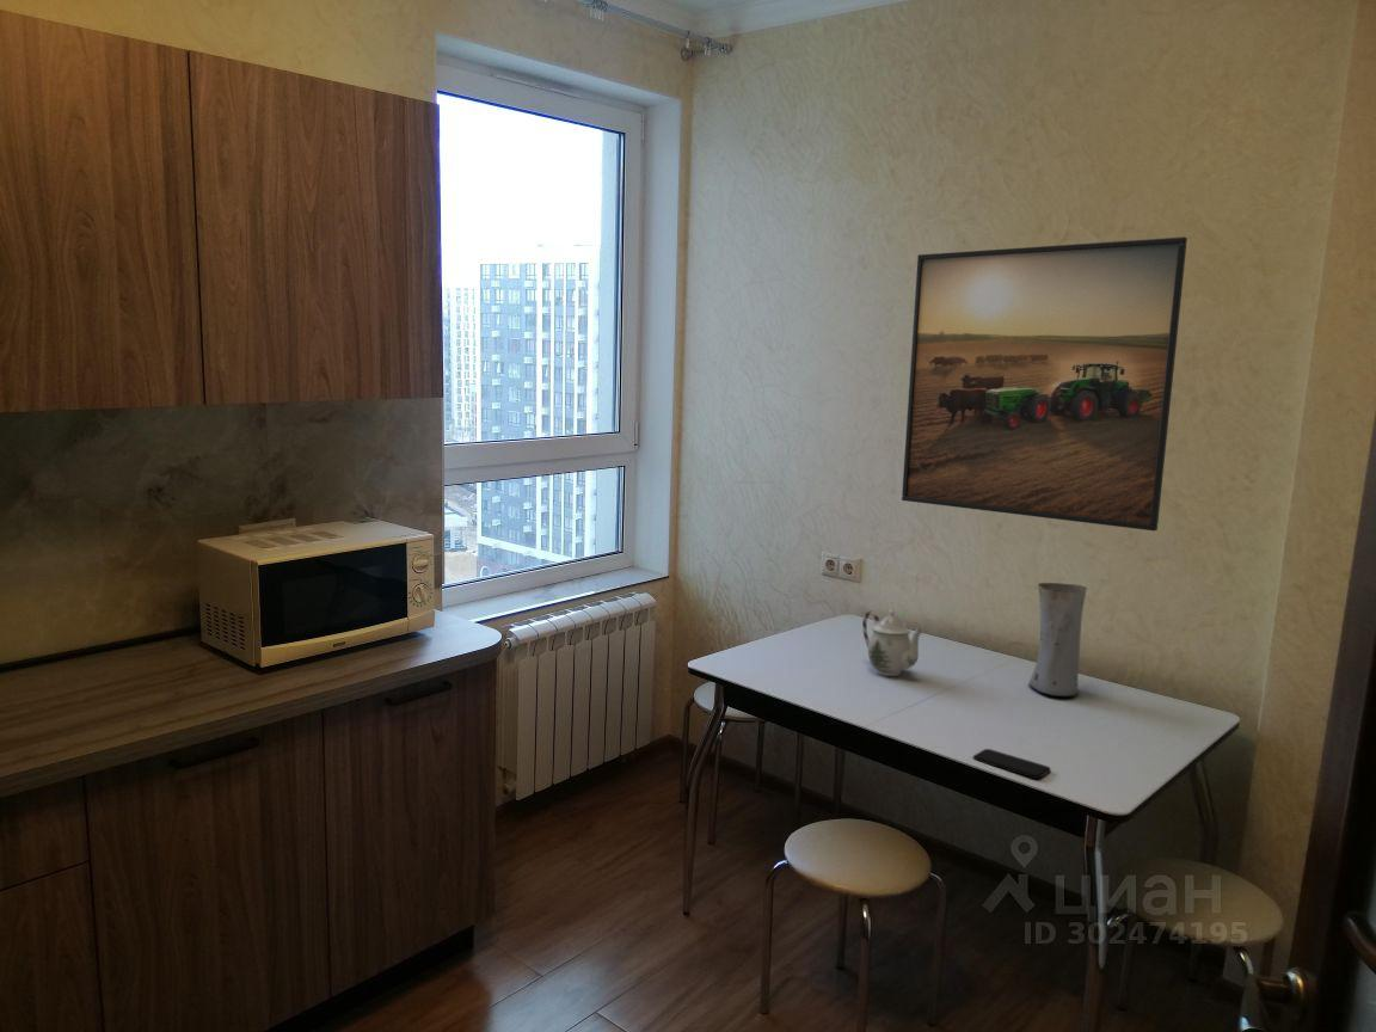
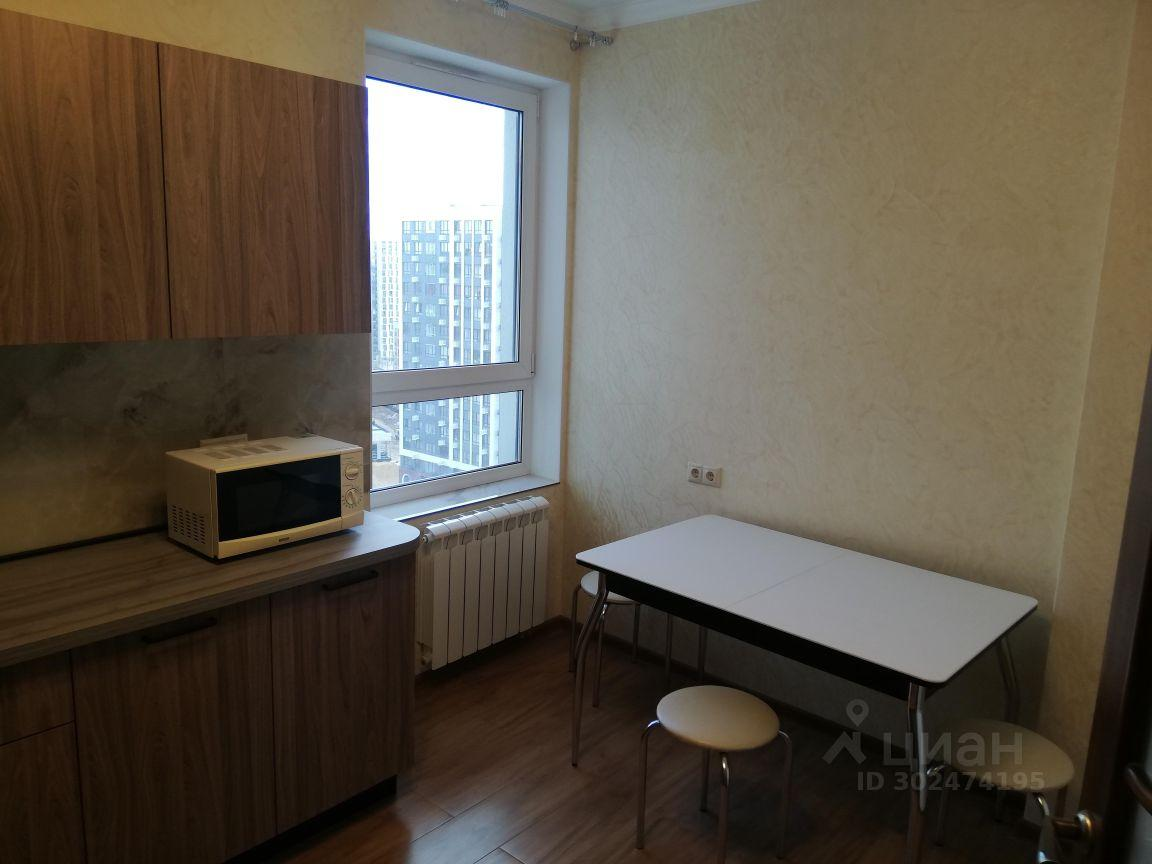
- vase (1057, 638)
- smartphone (1010, 763)
- teapot (891, 640)
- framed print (1028, 382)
